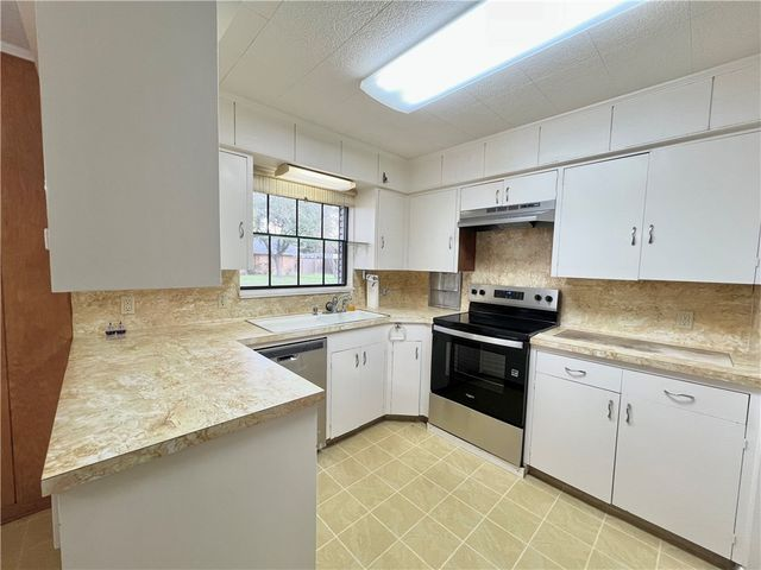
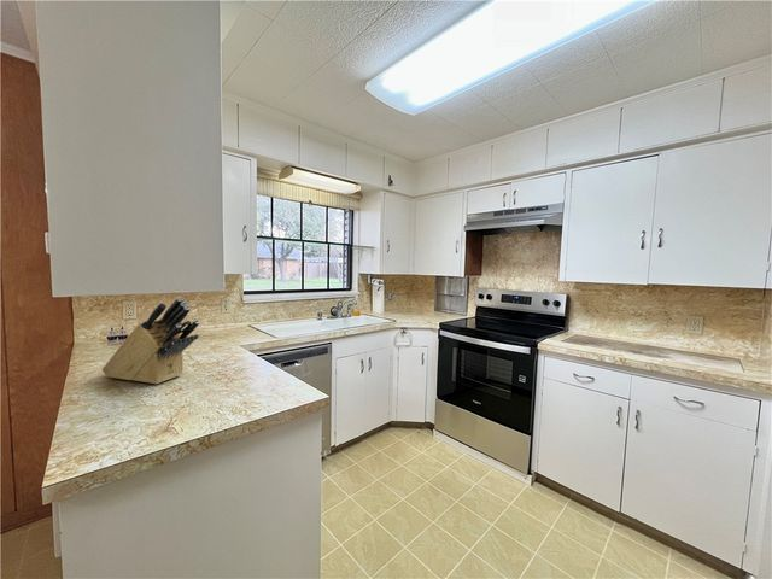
+ knife block (151, 337)
